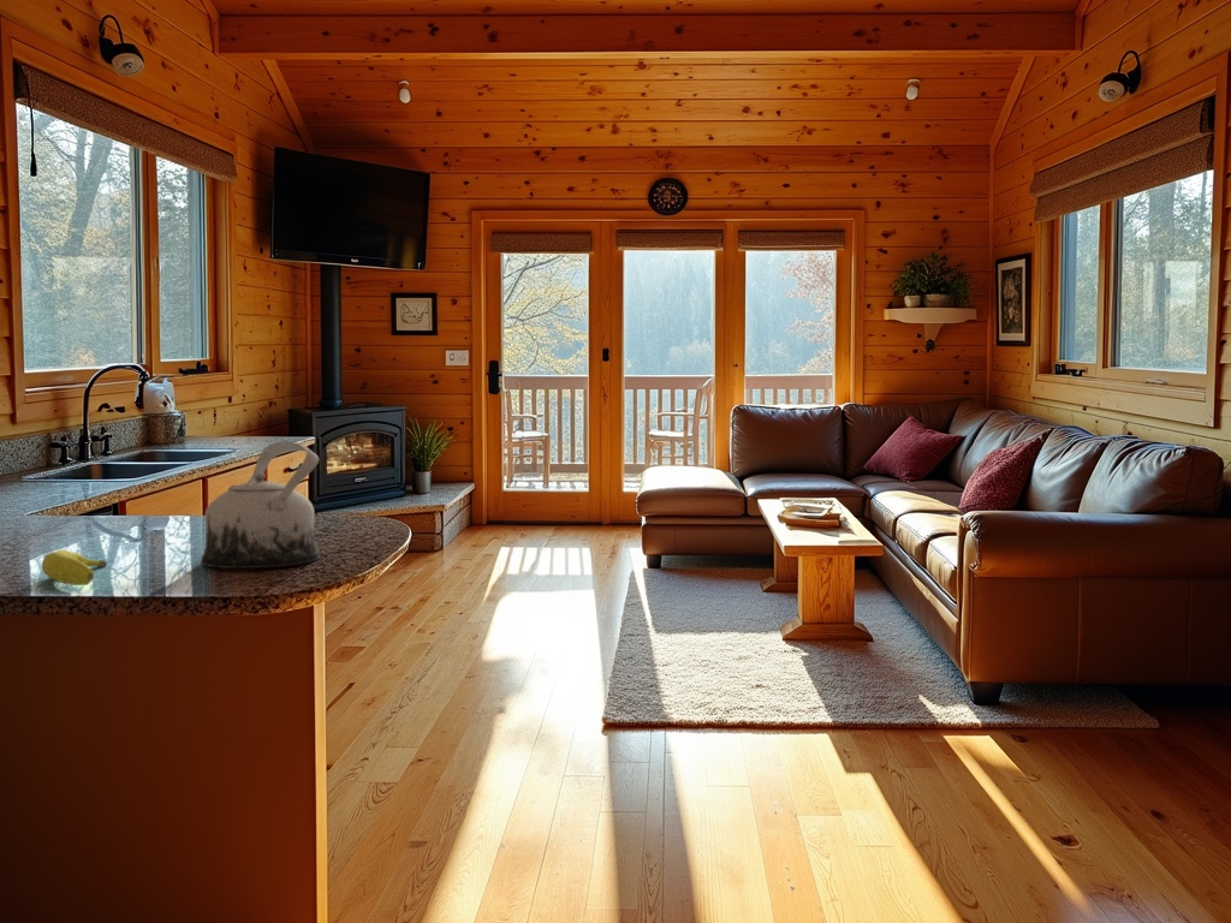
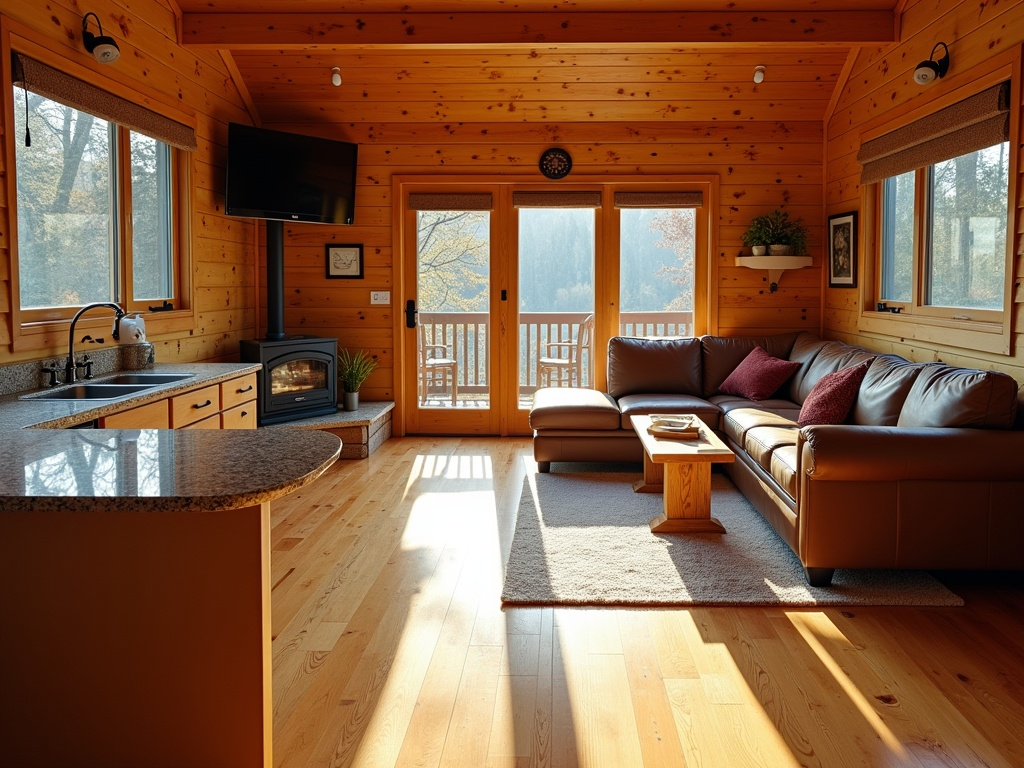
- teapot (256, 500)
- fruit (85, 564)
